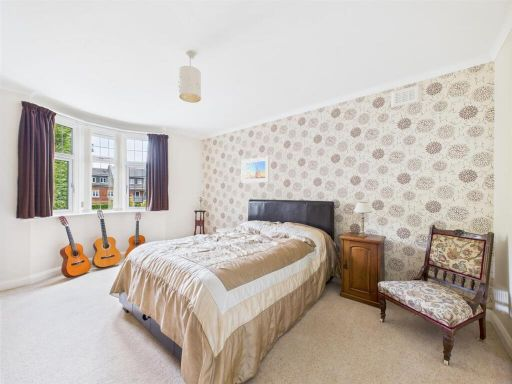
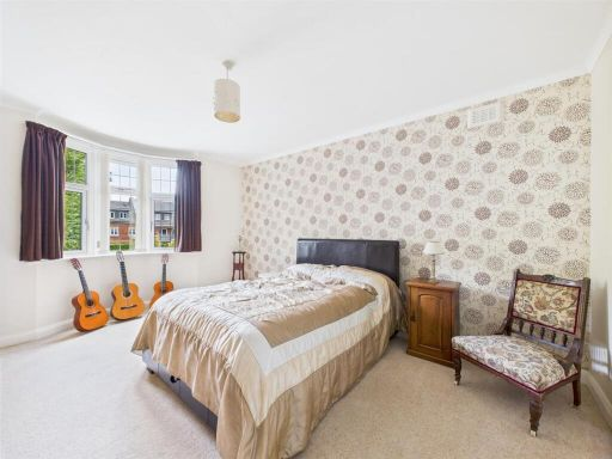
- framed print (254, 170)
